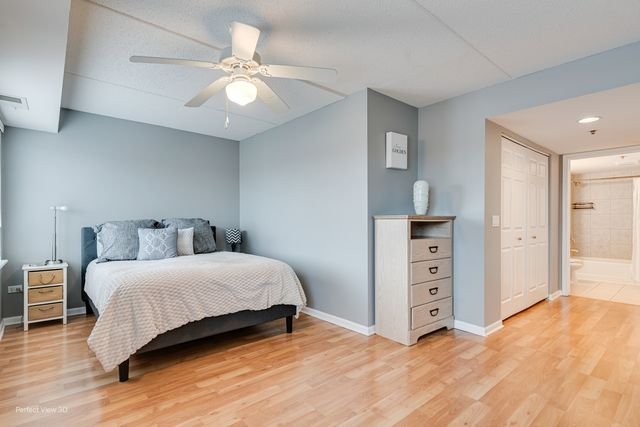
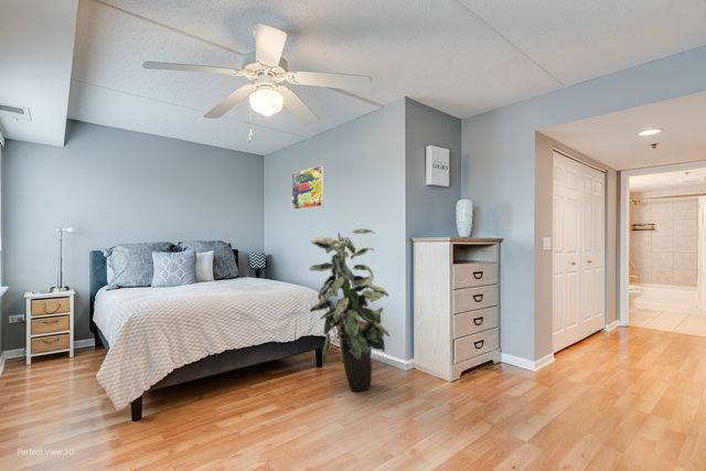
+ basket (341, 340)
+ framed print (307, 189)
+ indoor plant (352, 309)
